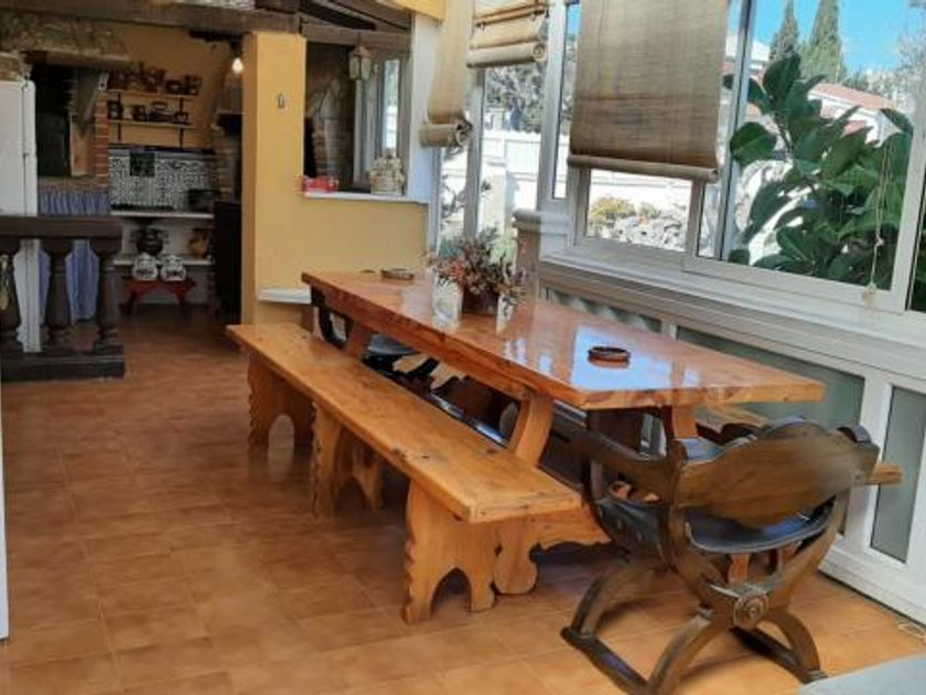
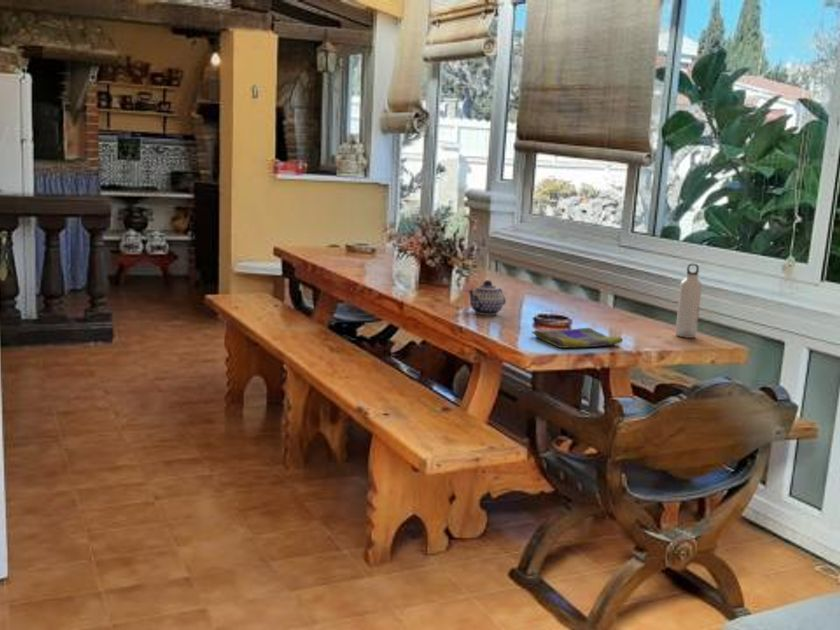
+ water bottle (689, 299)
+ dish towel (576, 337)
+ teapot (486, 297)
